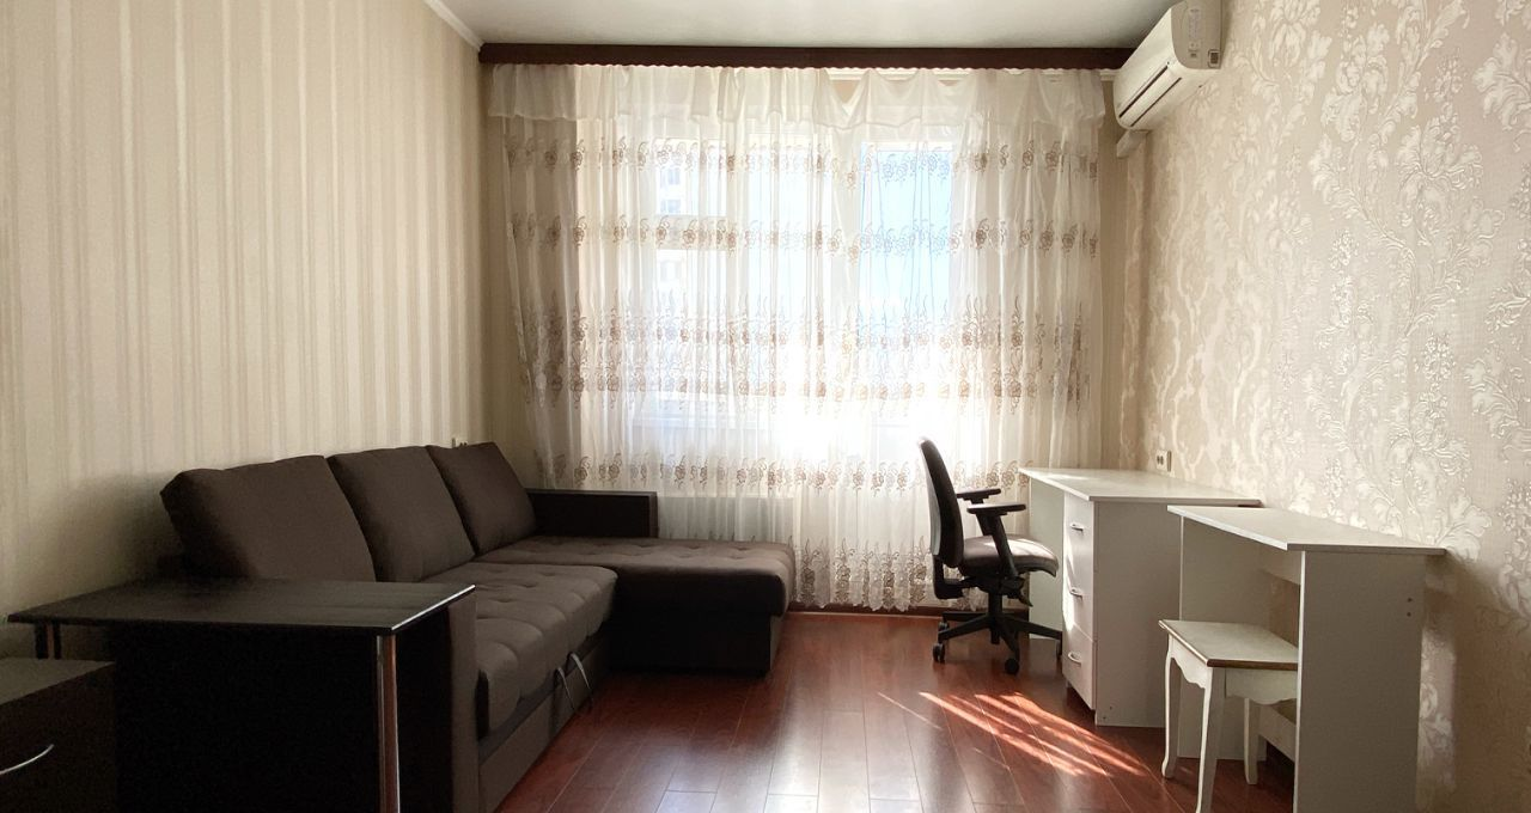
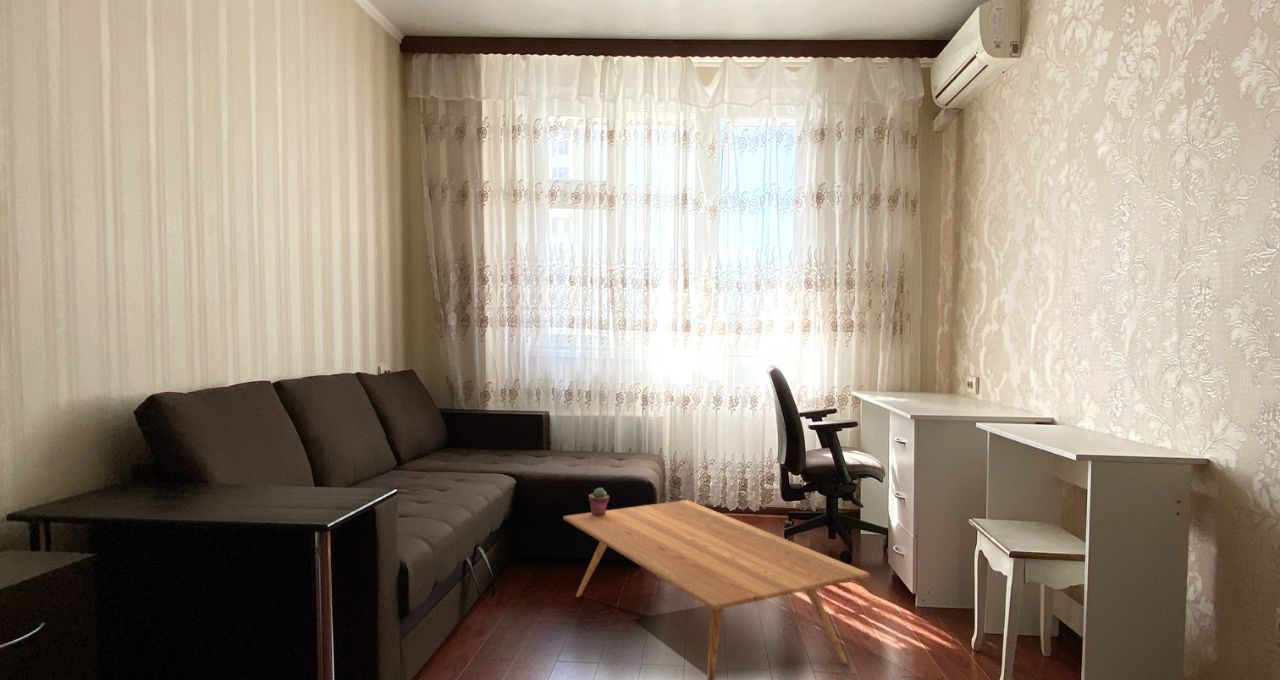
+ coffee table (697, 583)
+ potted succulent (598, 500)
